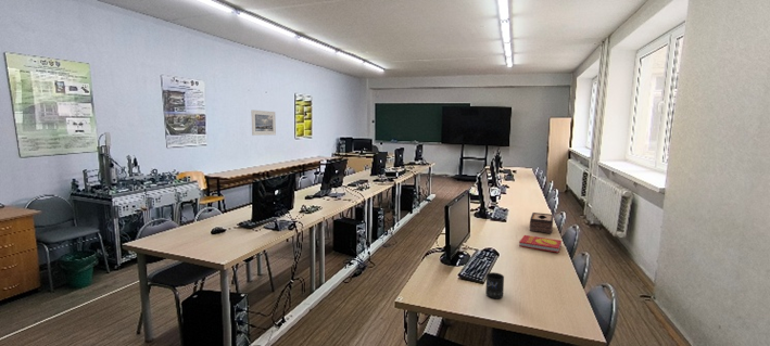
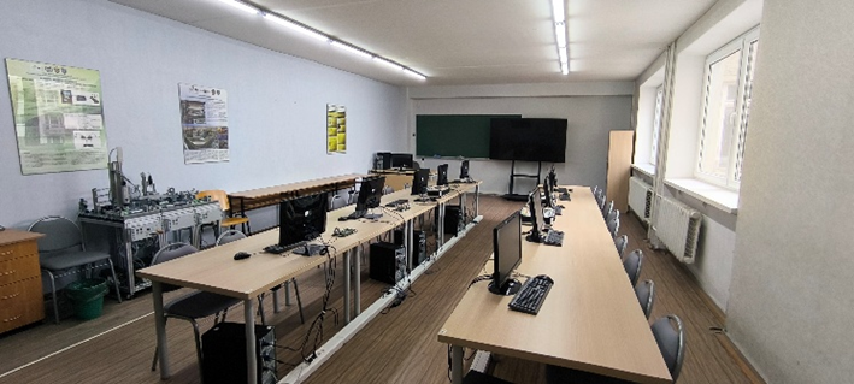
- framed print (264, 123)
- mug (495, 284)
- tissue box (541, 222)
- book (540, 243)
